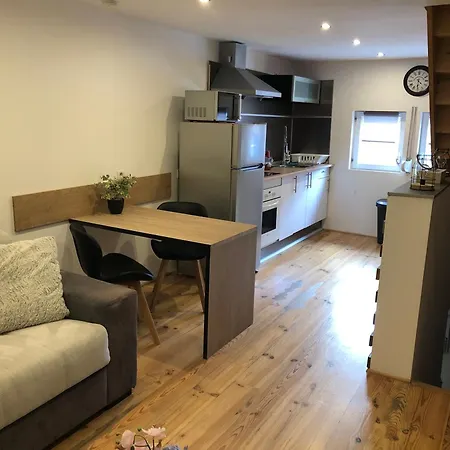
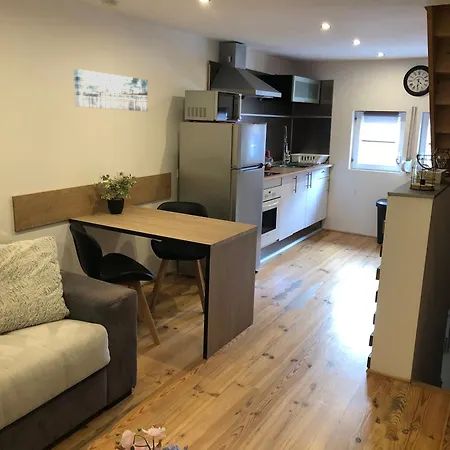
+ wall art (114, 92)
